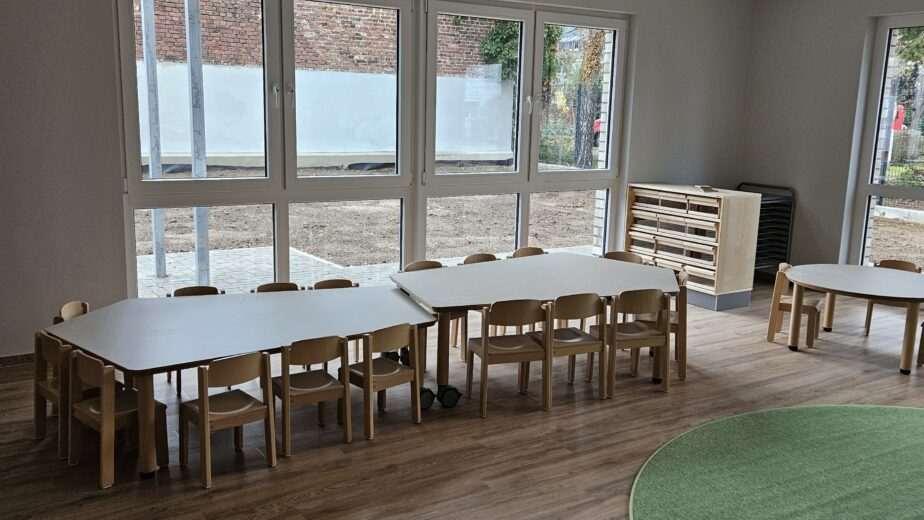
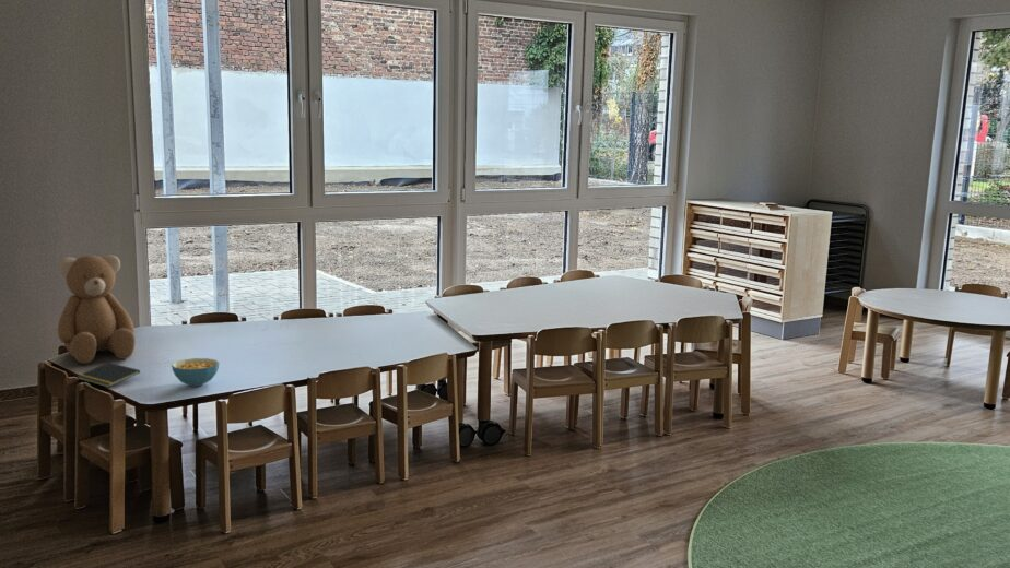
+ cereal bowl (196, 374)
+ notepad (108, 374)
+ teddy bear (95, 306)
